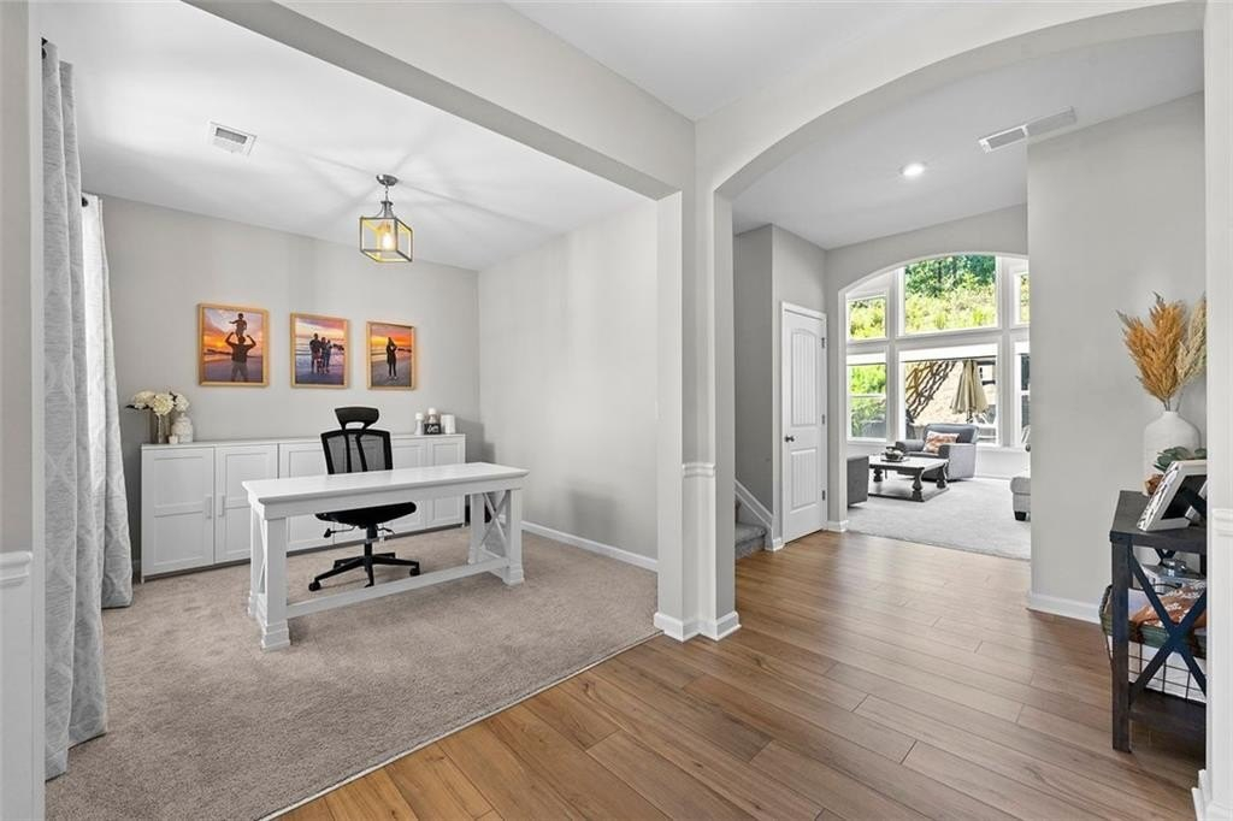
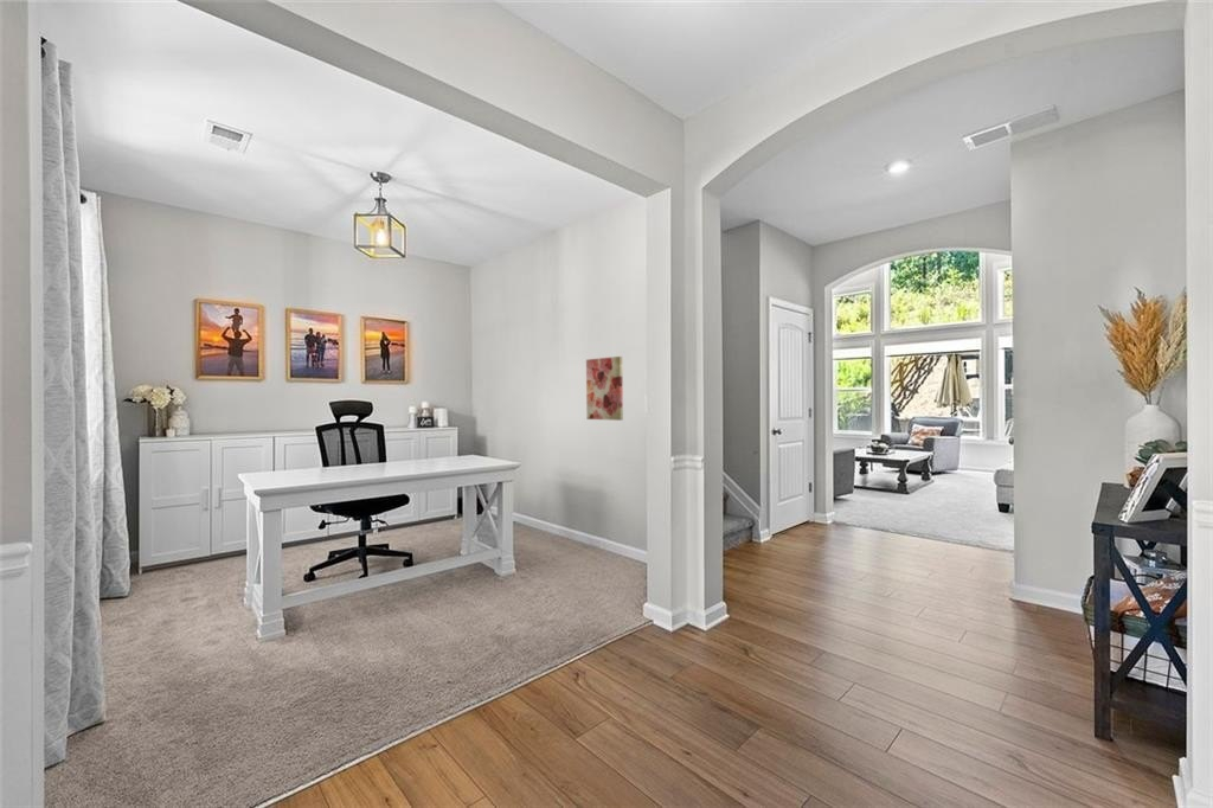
+ wall art (603, 389)
